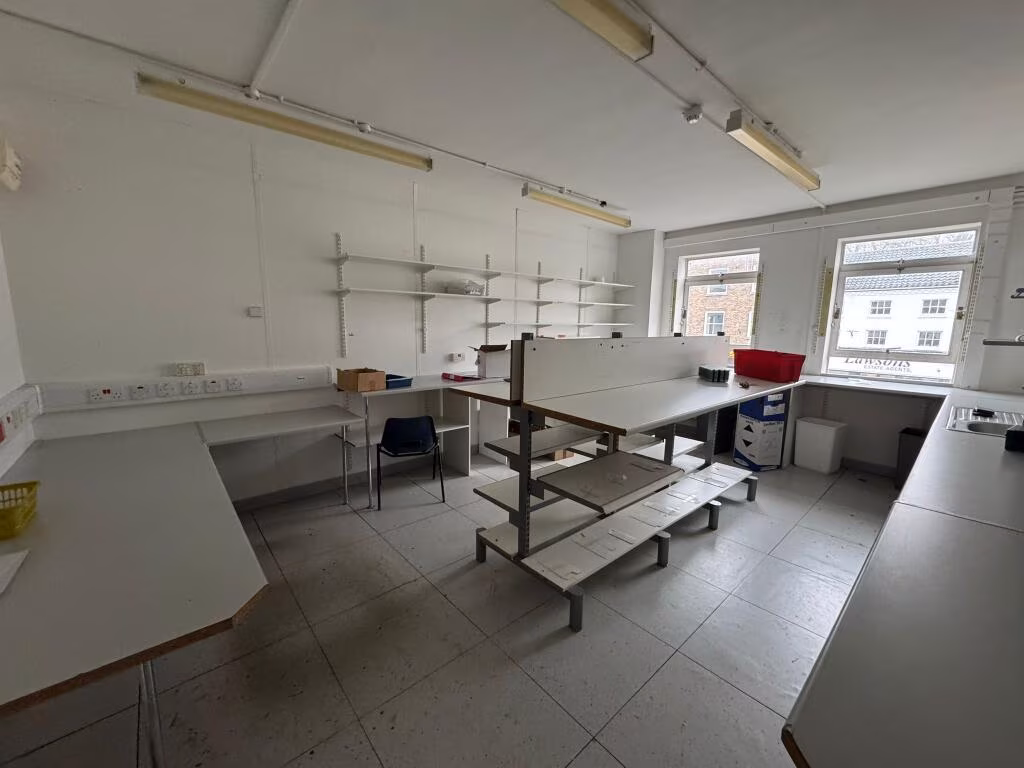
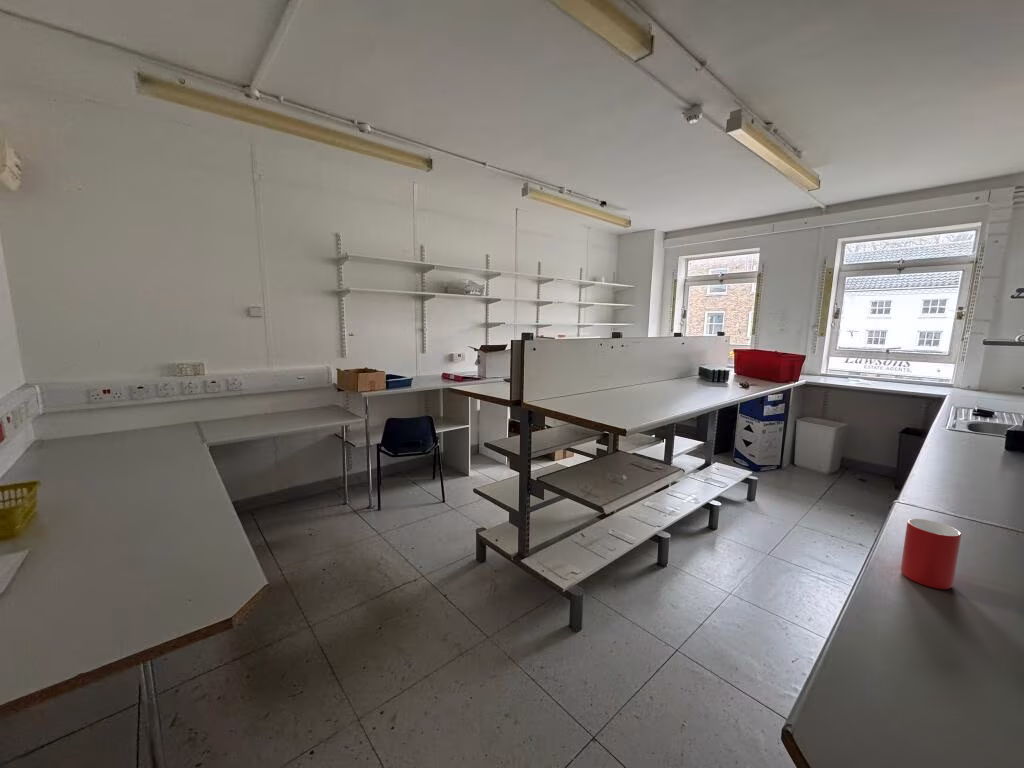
+ cup (931, 550)
